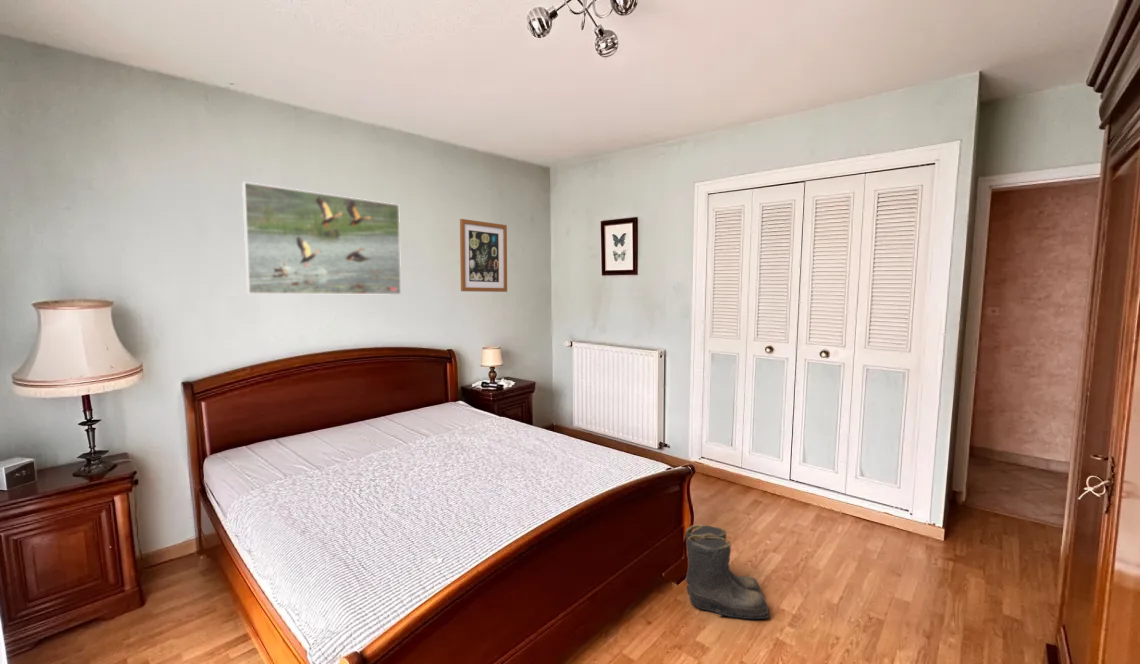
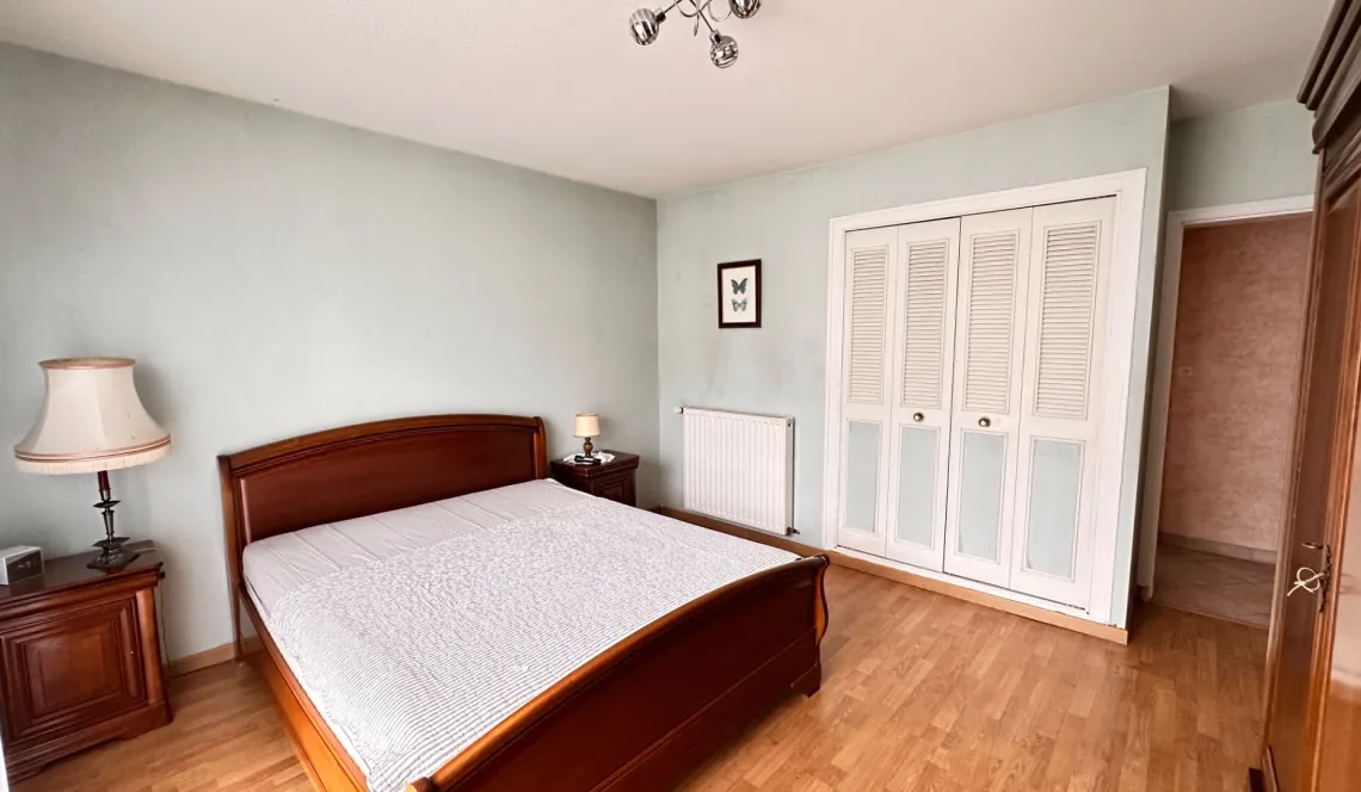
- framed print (330, 244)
- wall art (484, 257)
- boots (726, 568)
